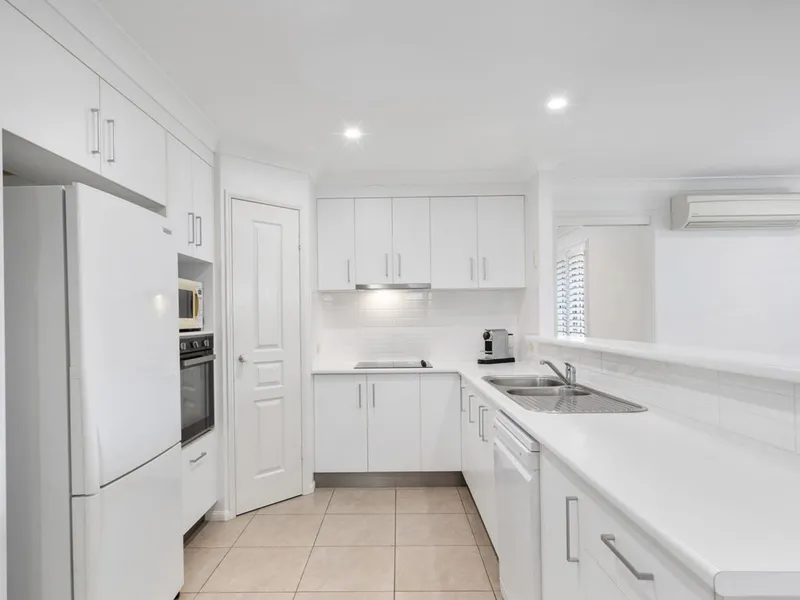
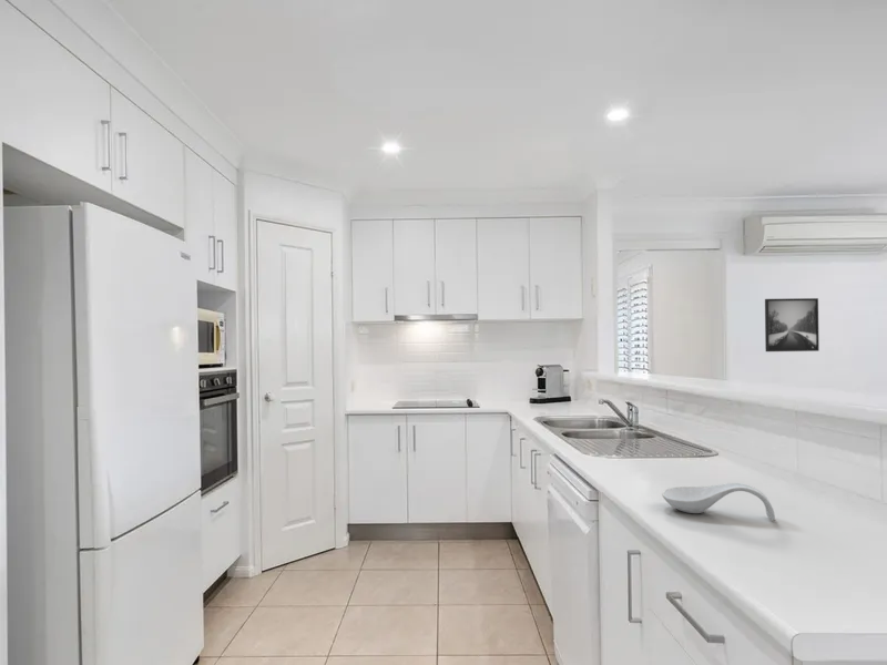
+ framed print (792, 325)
+ spoon rest (715, 497)
